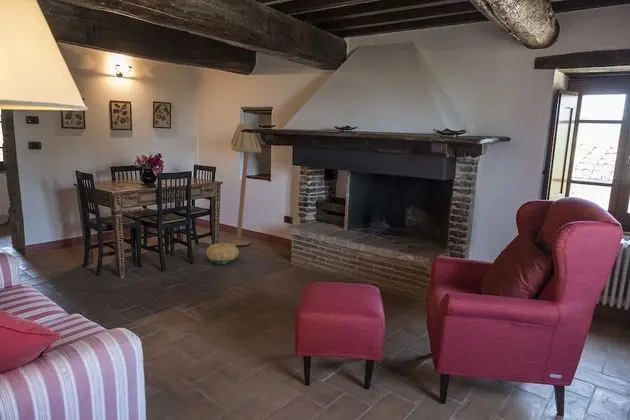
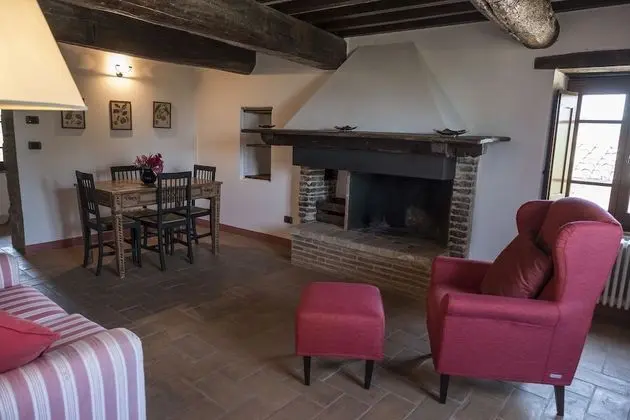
- basket (222, 252)
- floor lamp (243, 183)
